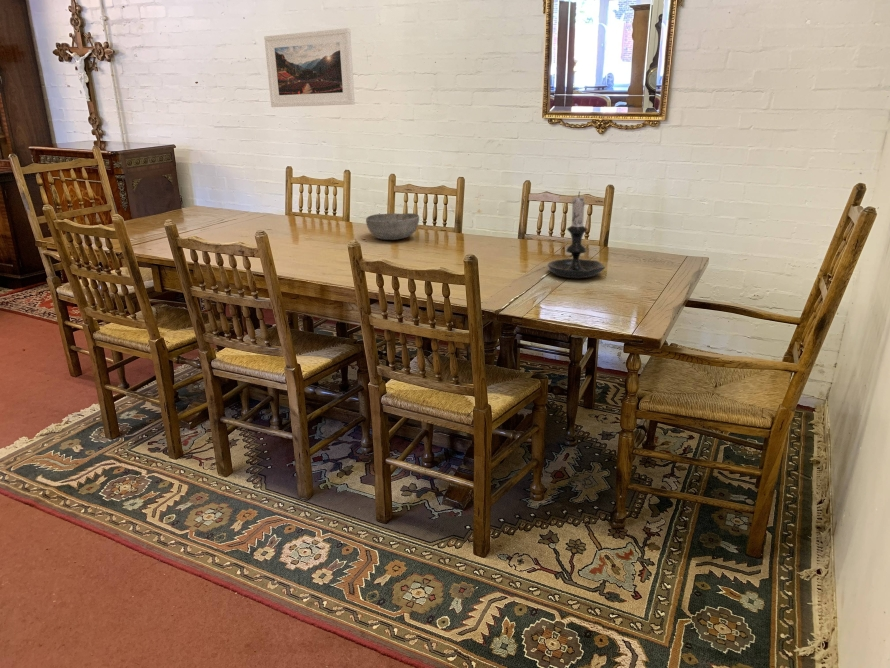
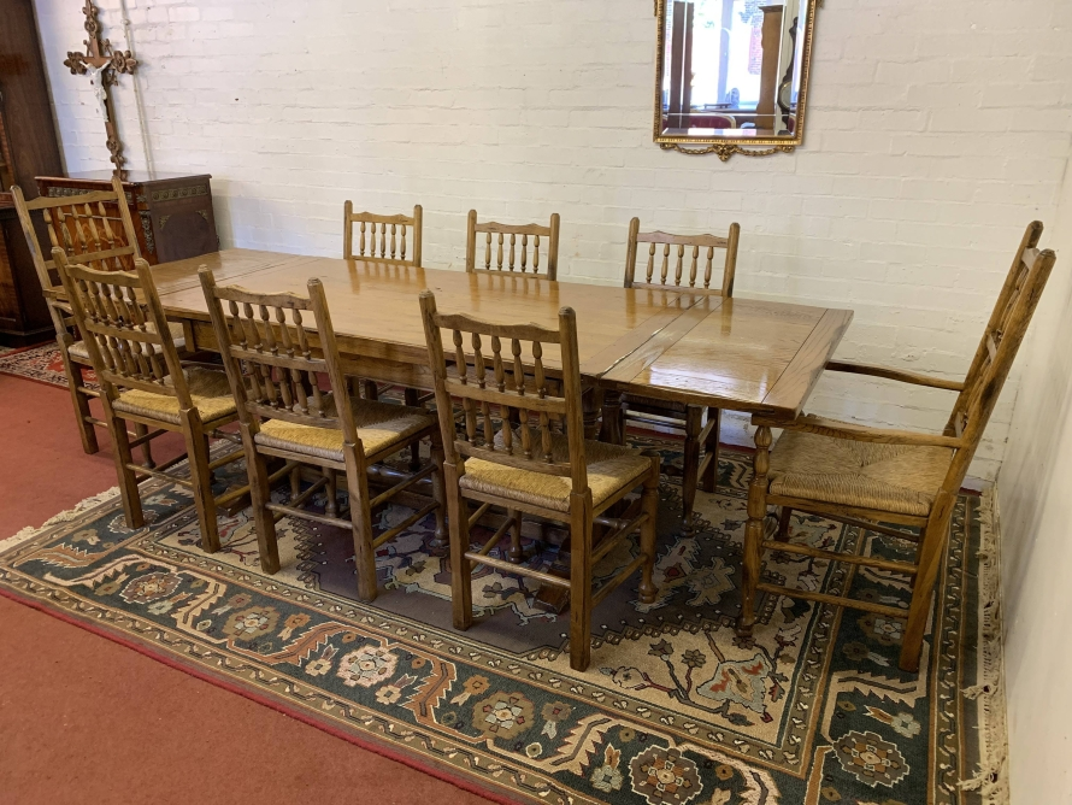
- bowl (392, 227)
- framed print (308, 69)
- candle holder (578, 233)
